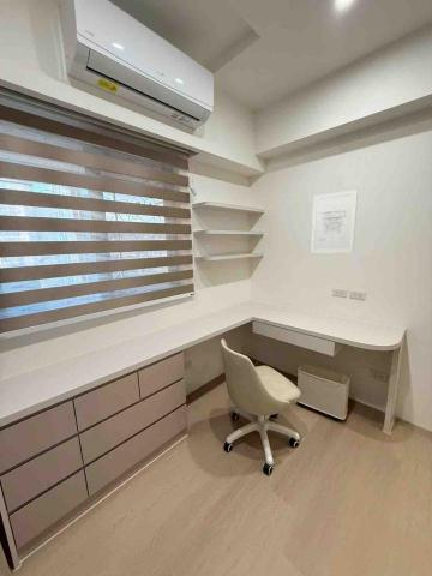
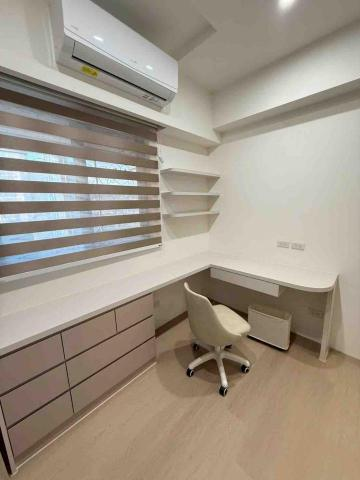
- wall art (332, 223)
